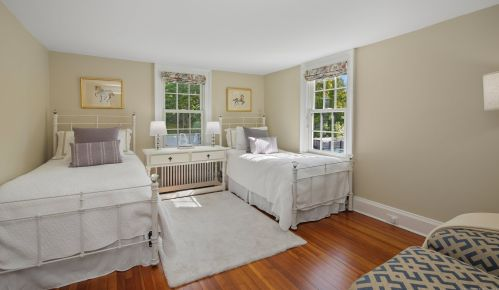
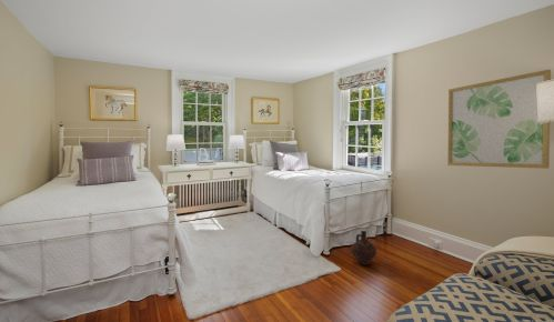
+ wall art (492, 123)
+ ceramic jug (363, 246)
